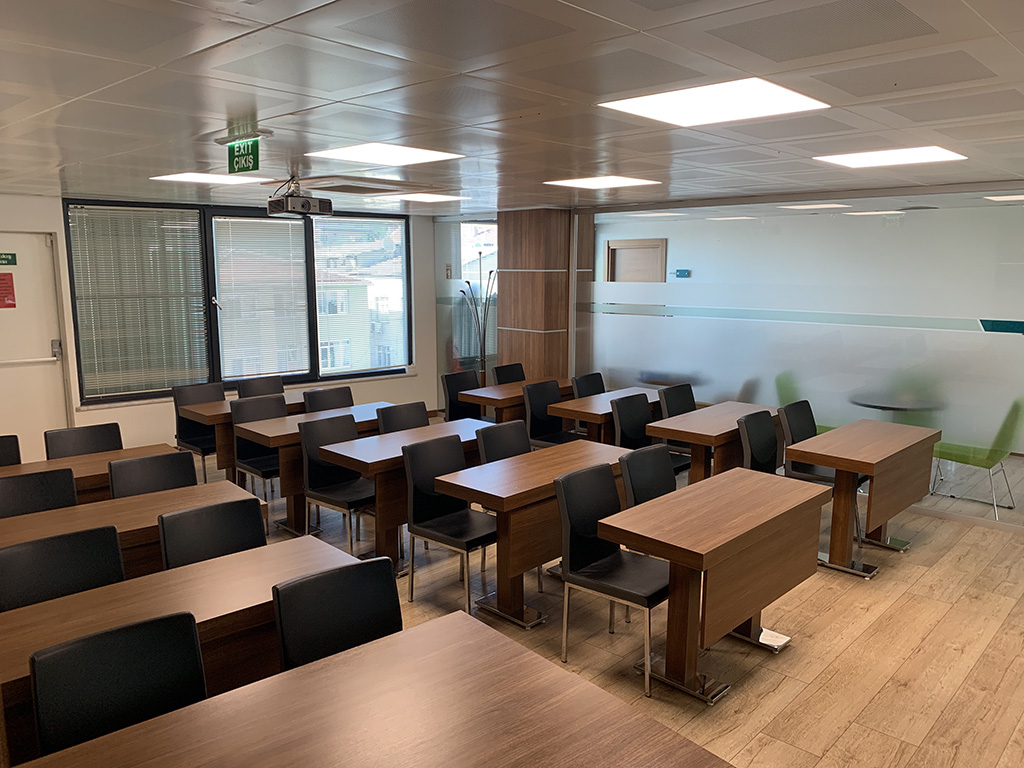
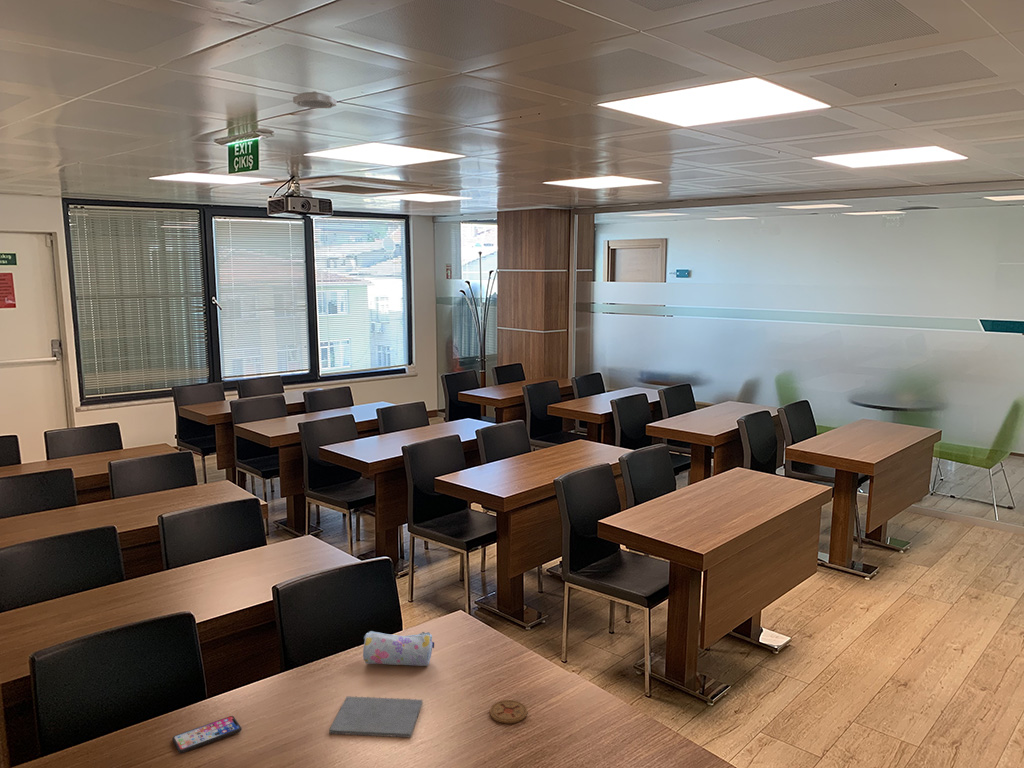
+ smoke detector (314, 97)
+ pencil case (398, 648)
+ notepad (377, 716)
+ smartphone (207, 733)
+ coaster (508, 711)
